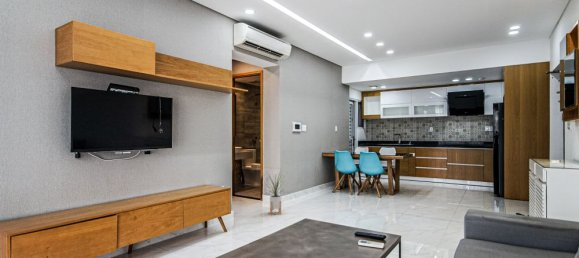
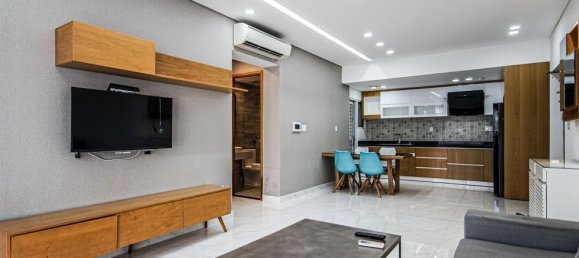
- house plant (275, 190)
